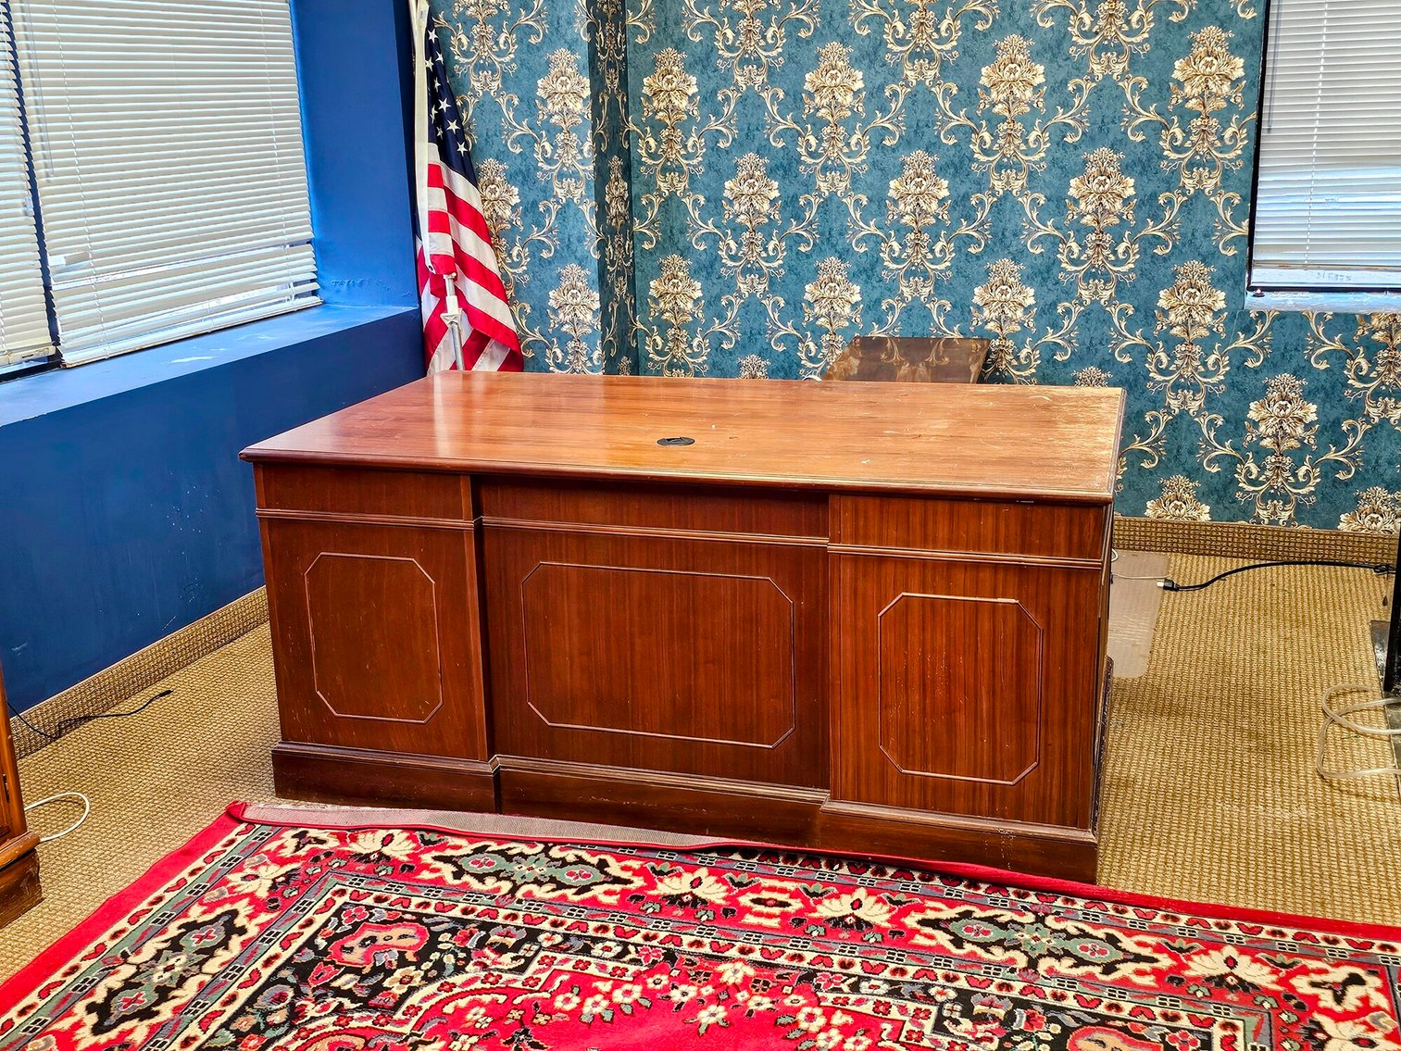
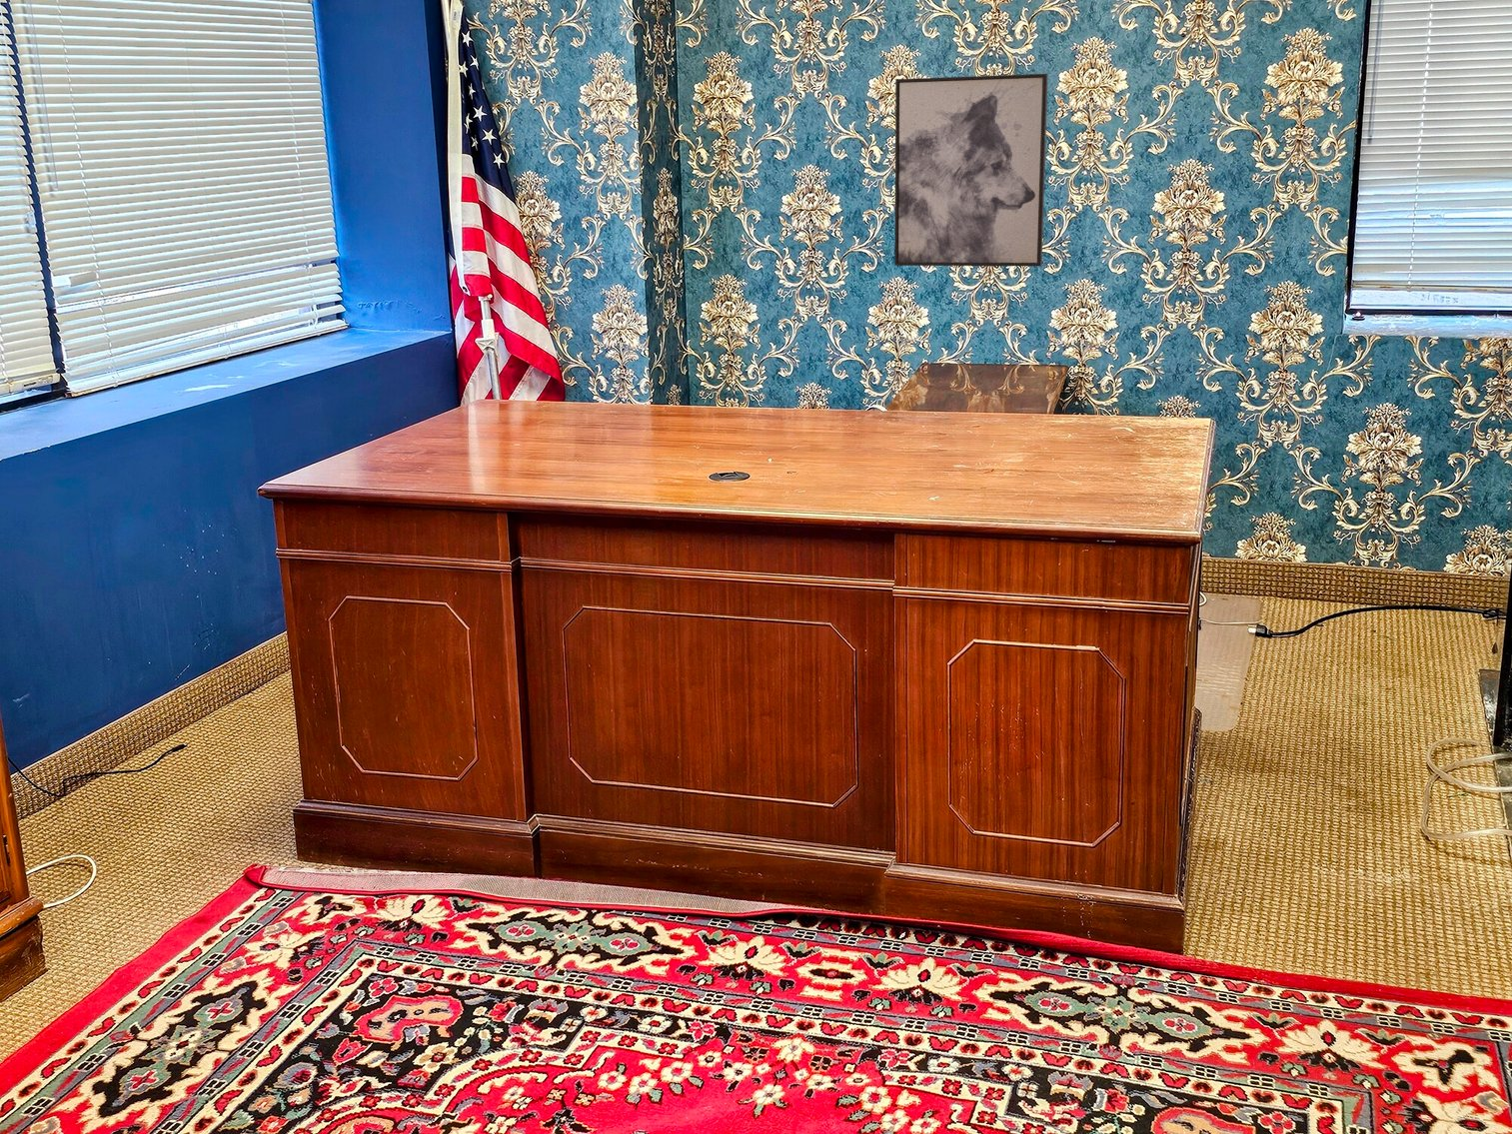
+ wall art (969, 172)
